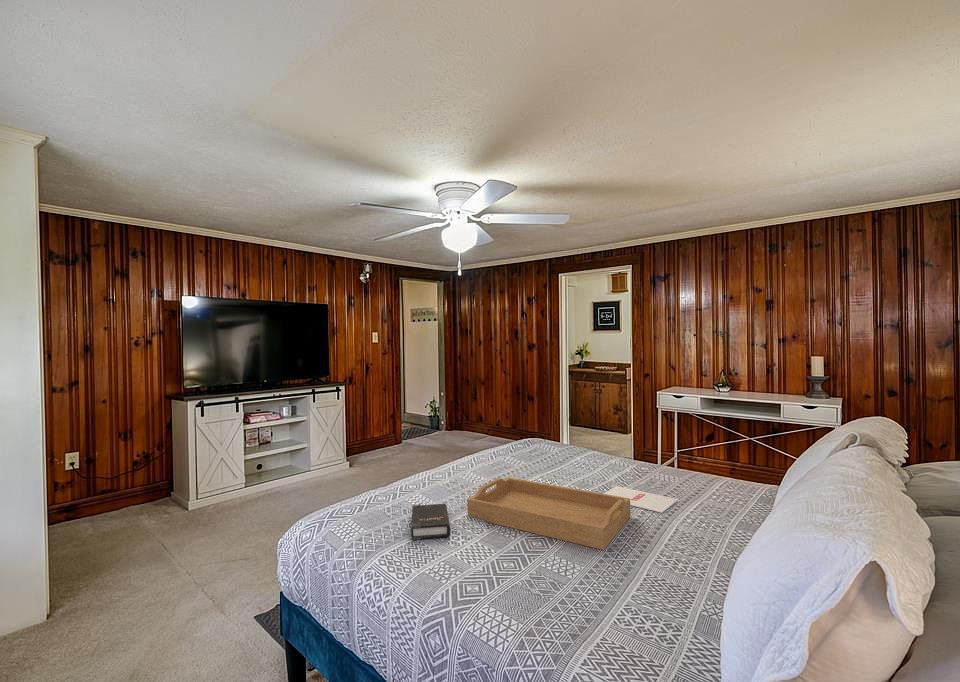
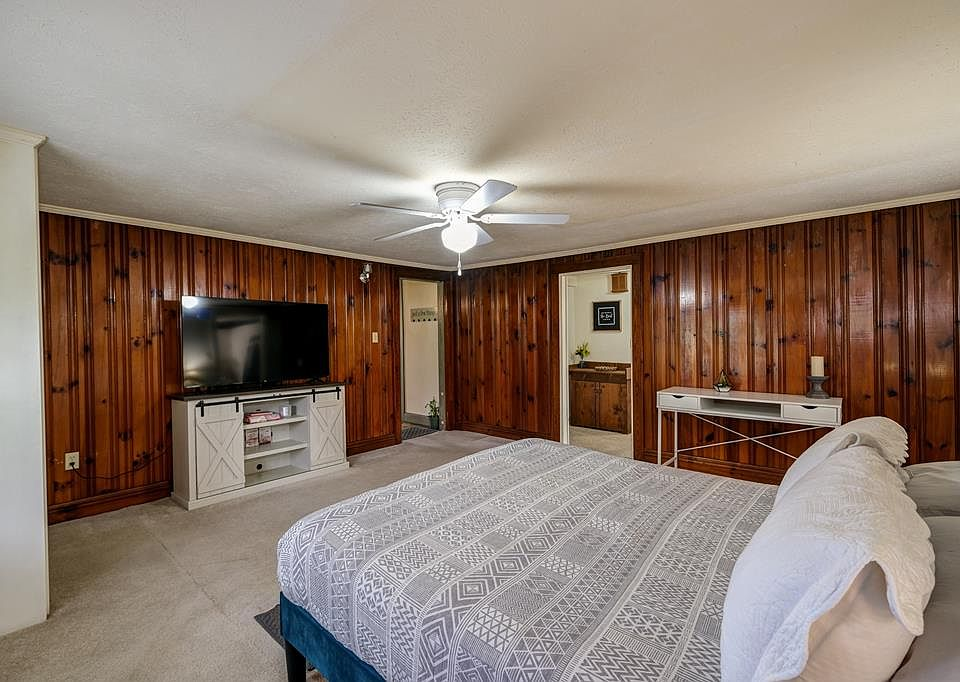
- magazine (637, 498)
- hardback book (430, 520)
- serving tray (548, 505)
